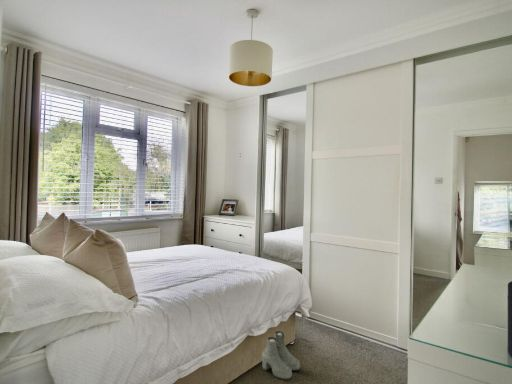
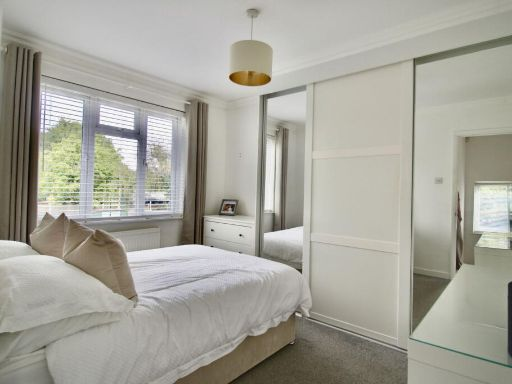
- boots (280, 352)
